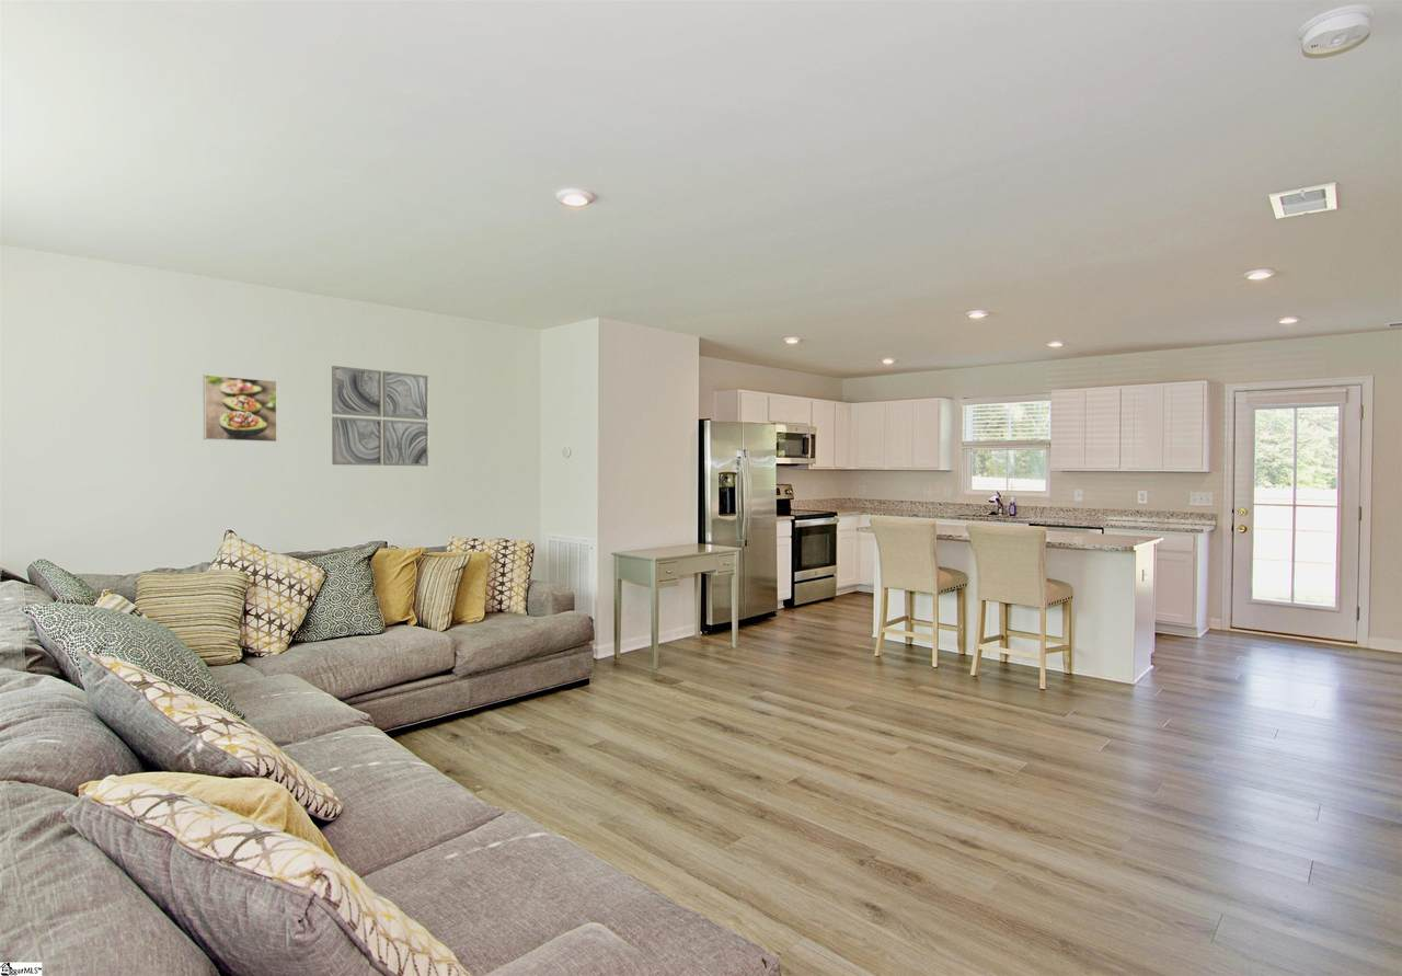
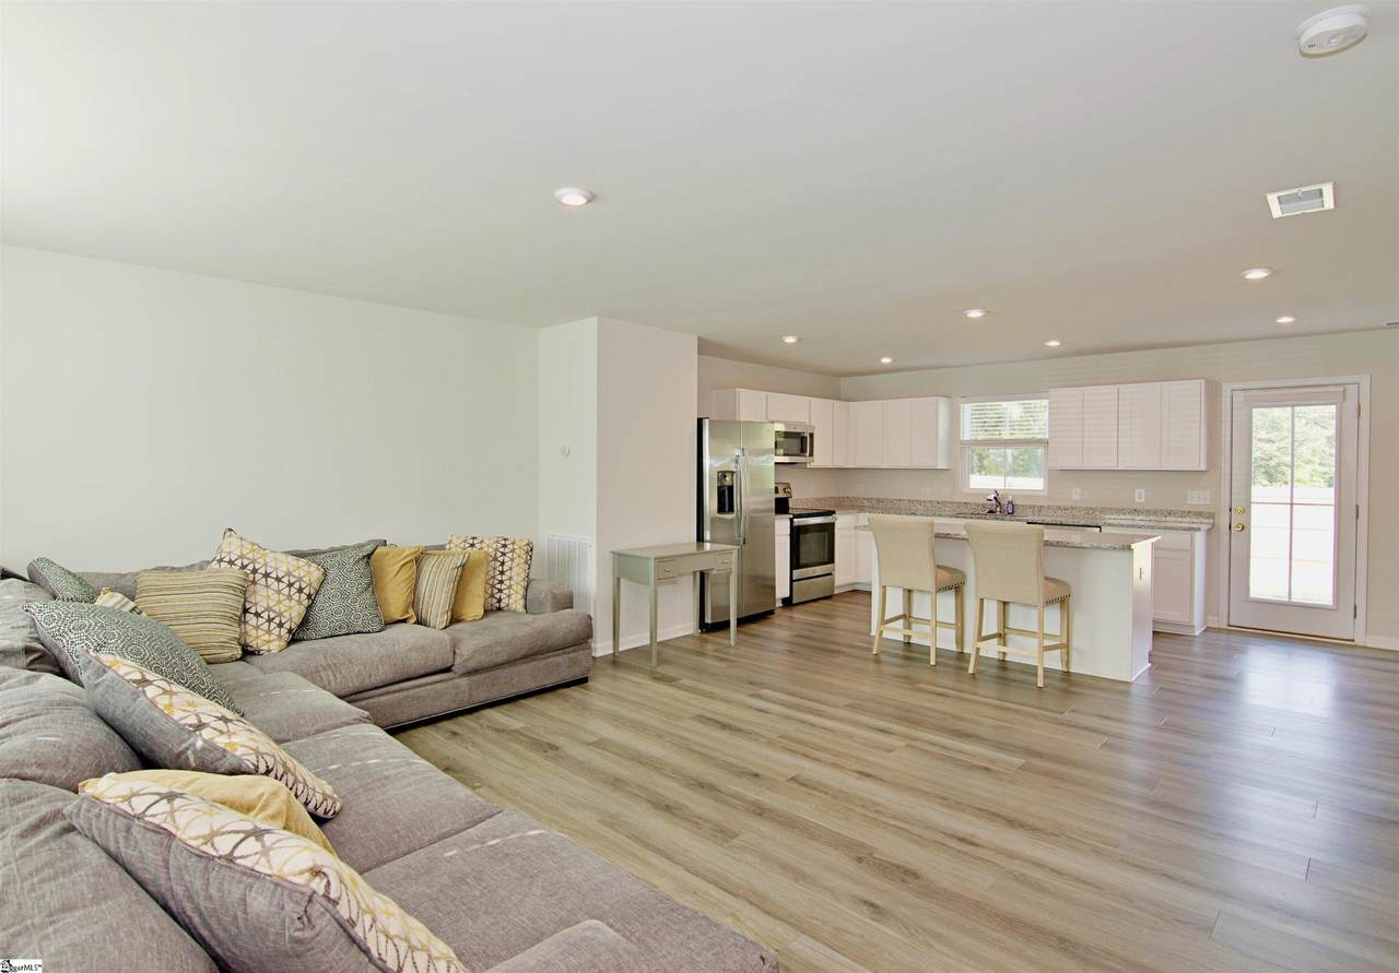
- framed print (241, 409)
- wall art (382, 416)
